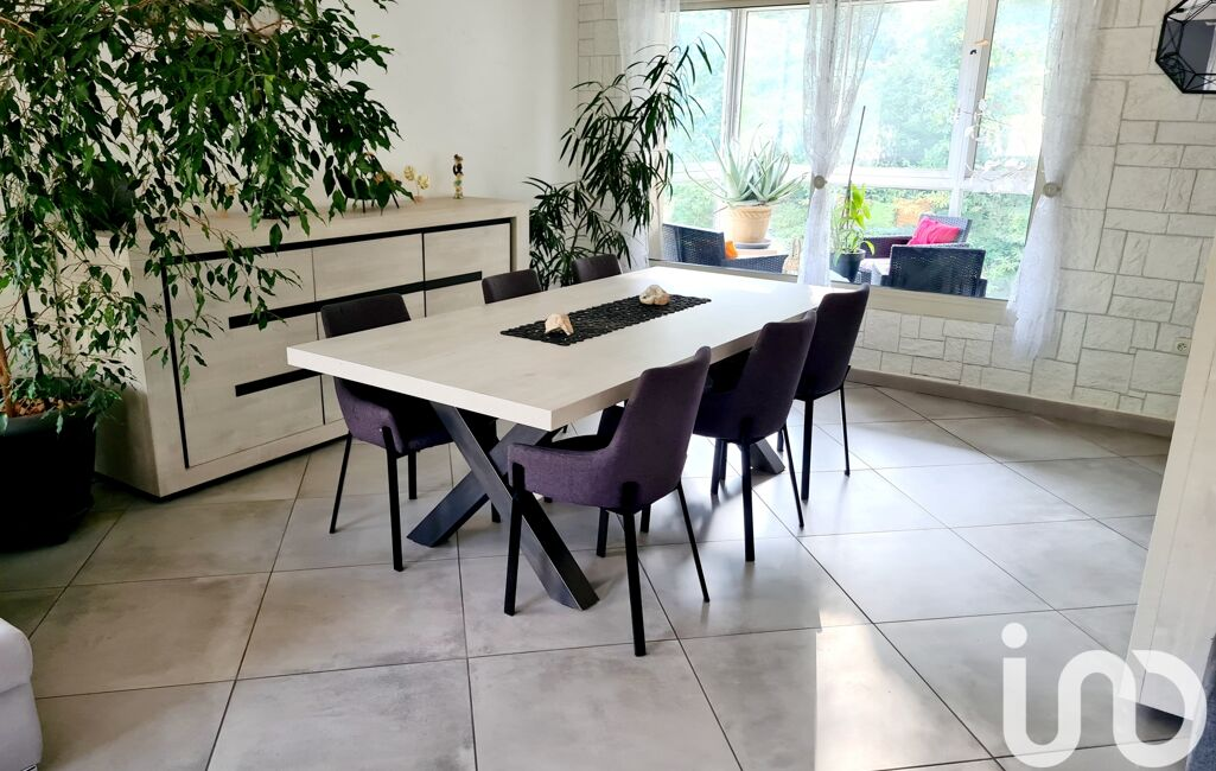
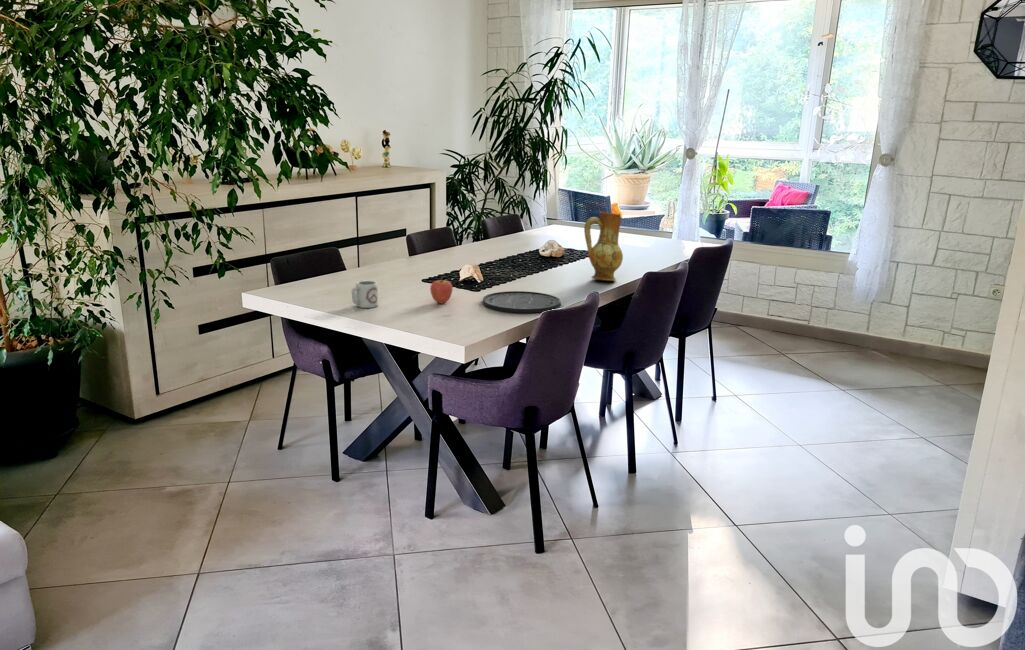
+ plate (521, 301)
+ ceramic jug (604, 246)
+ fruit (441, 289)
+ cup (364, 294)
